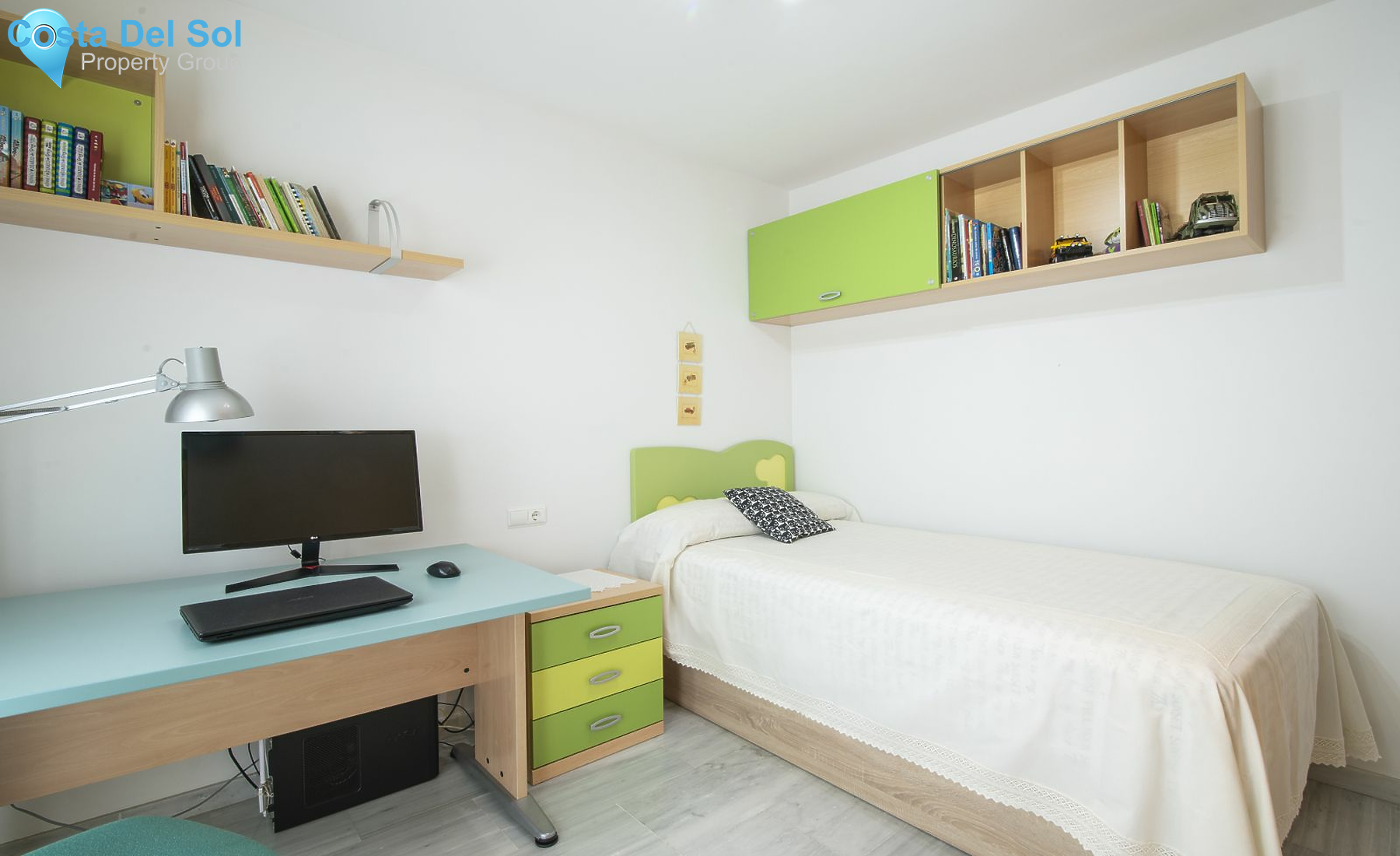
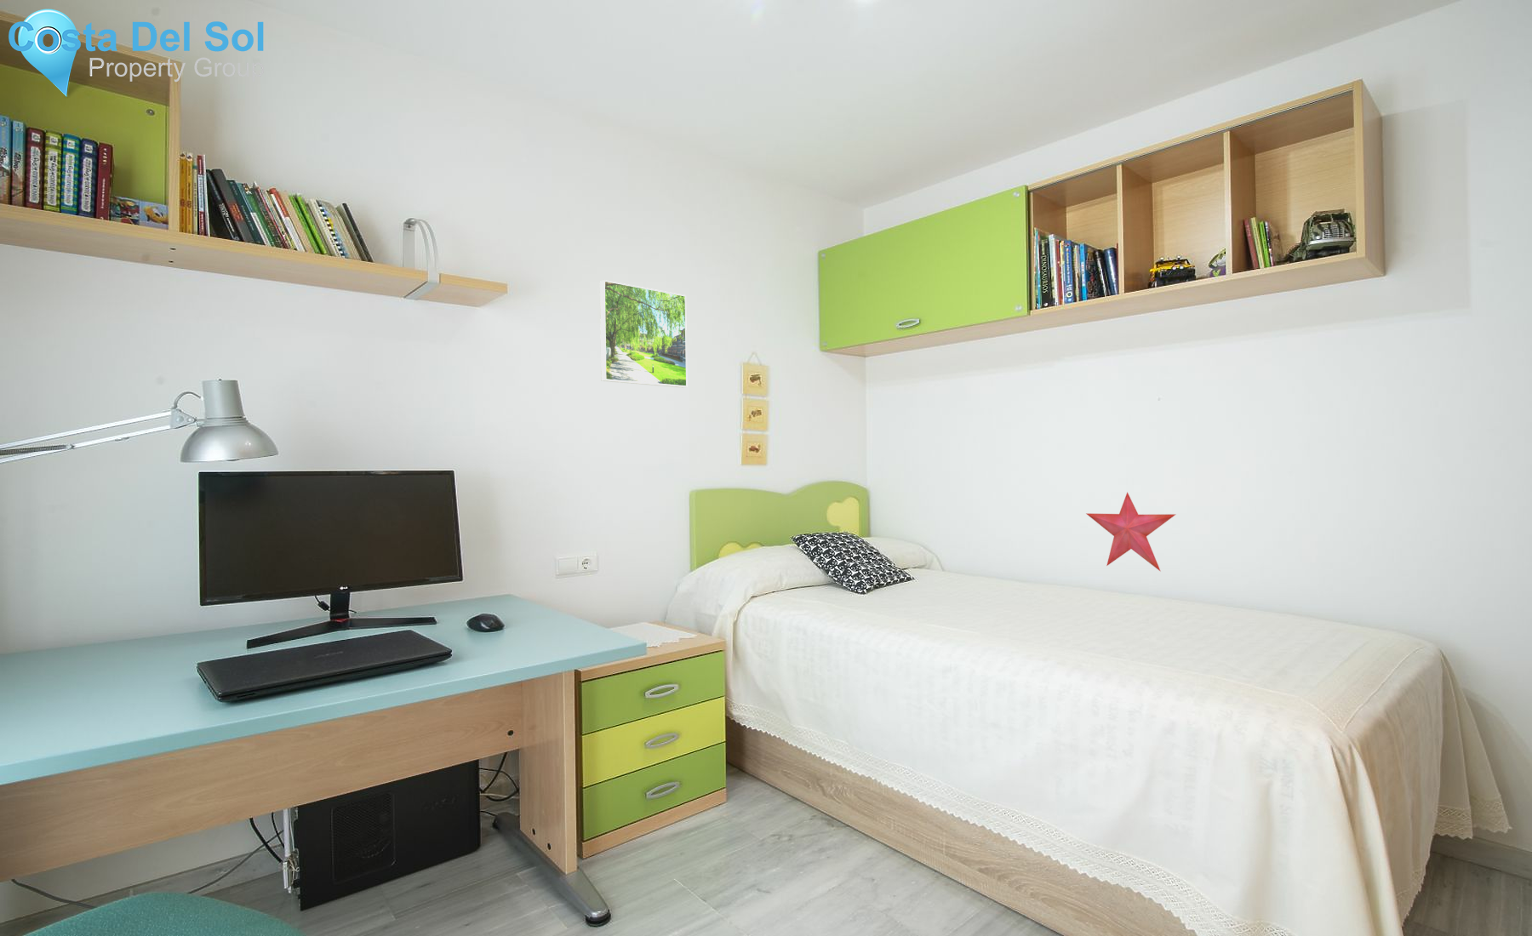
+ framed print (646, 336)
+ decorative star (1128, 530)
